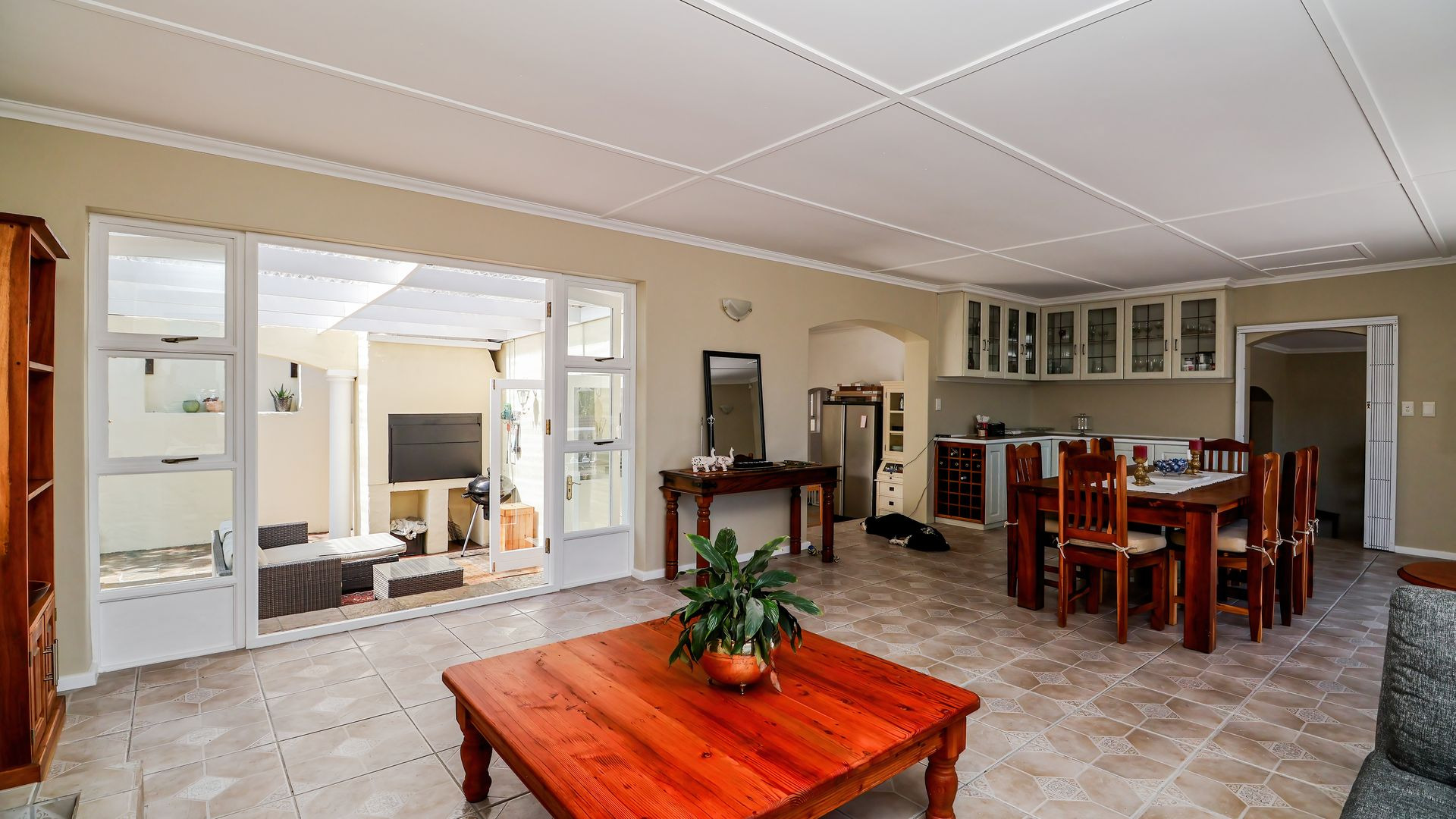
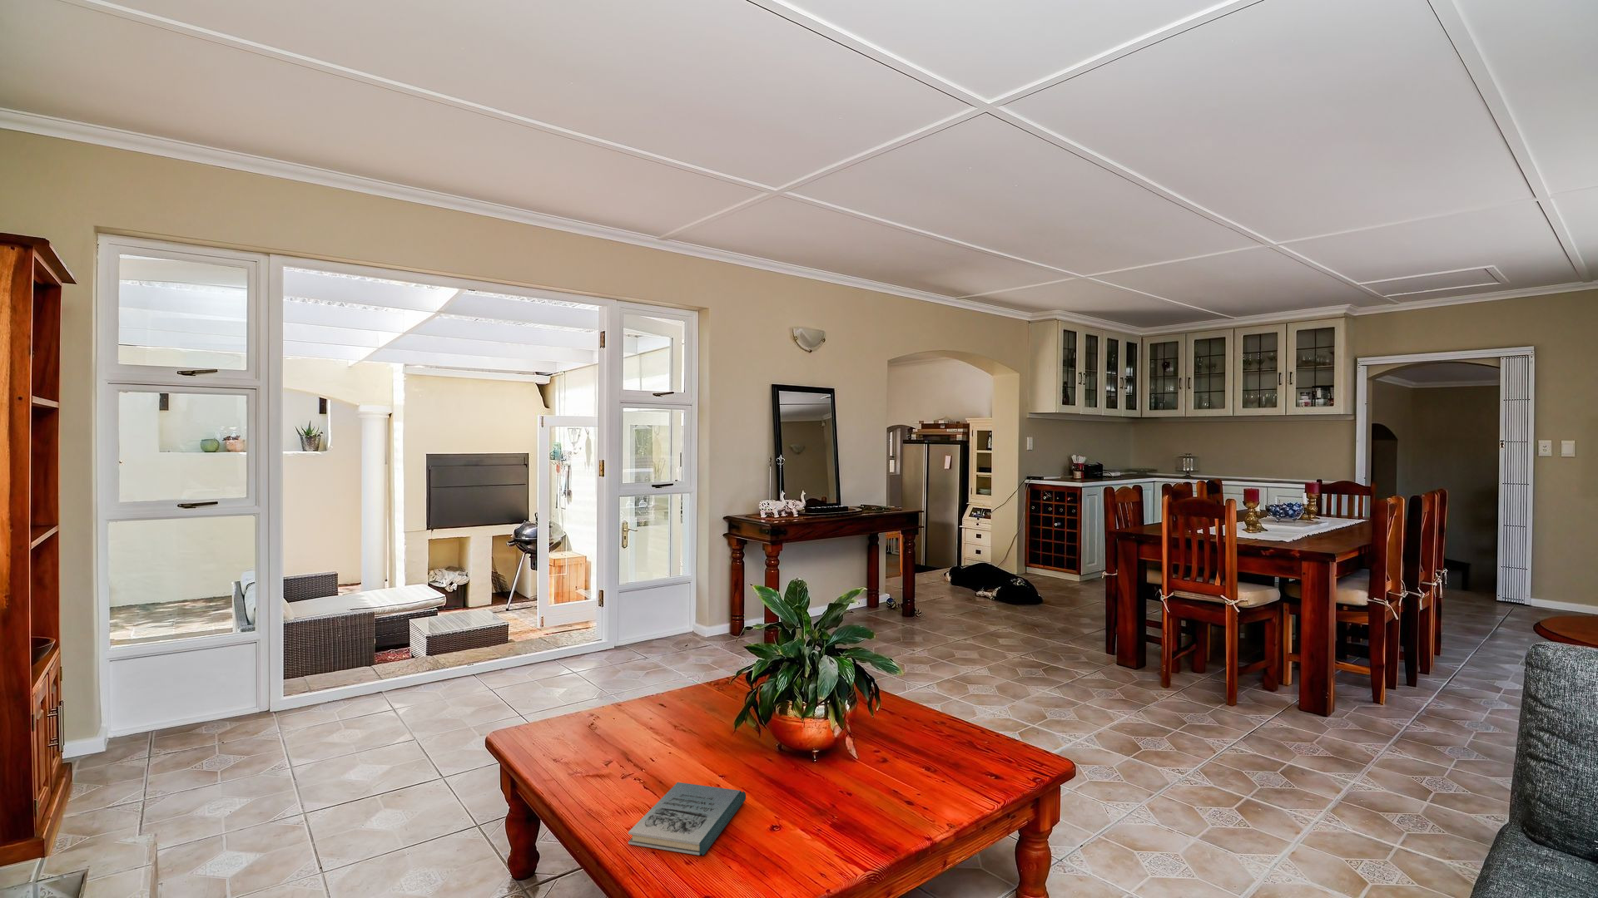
+ book (690, 816)
